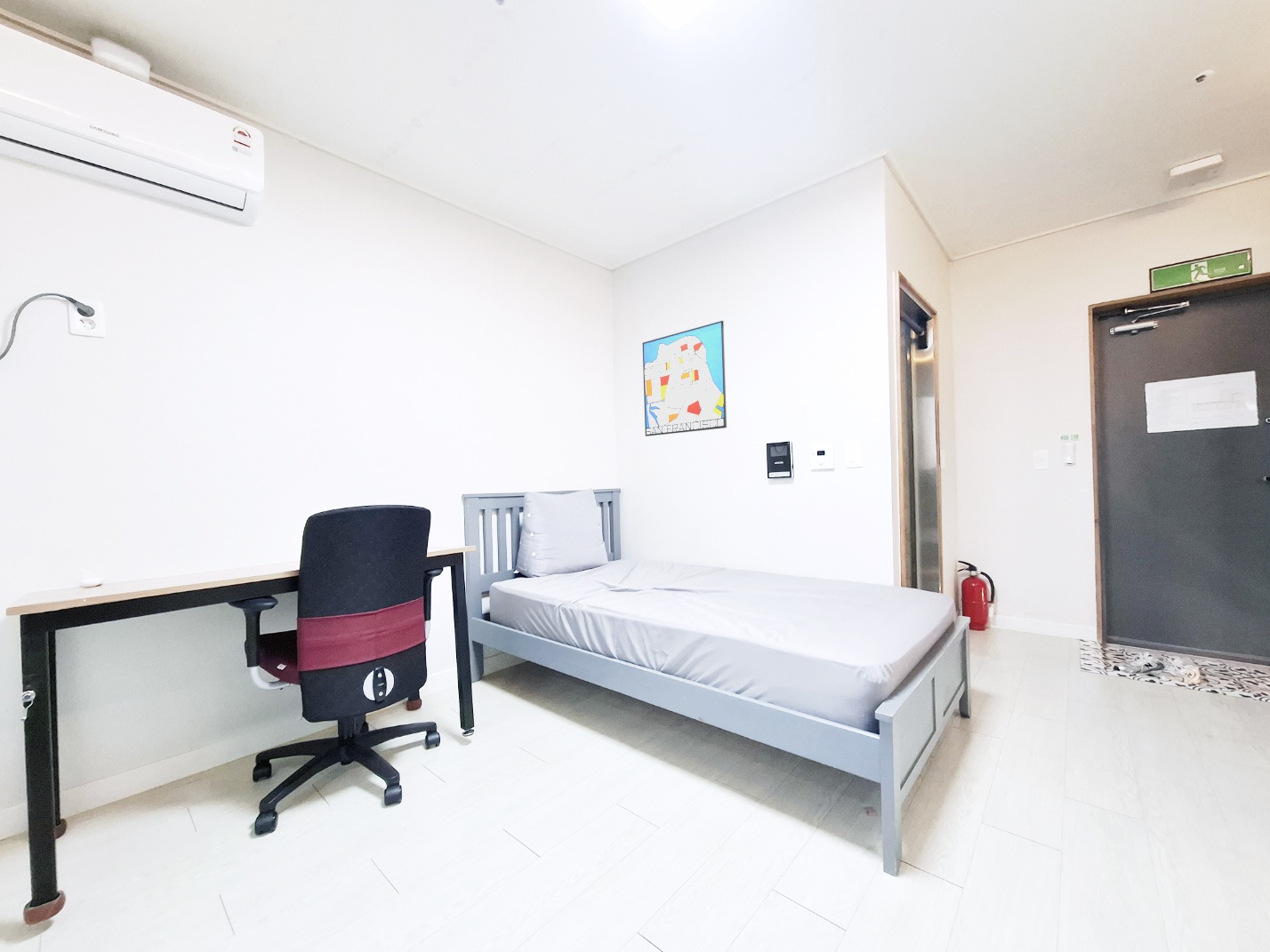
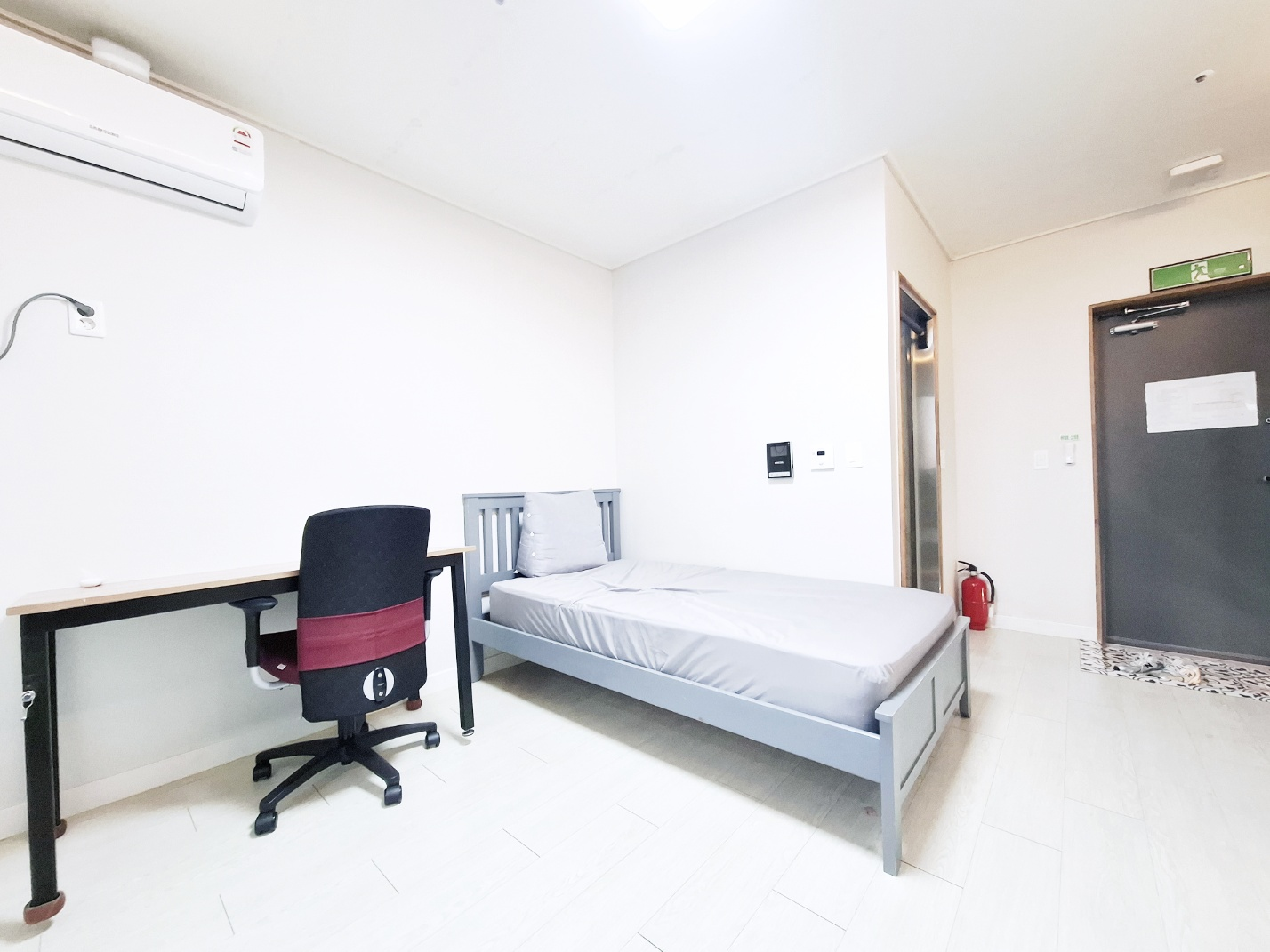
- wall art (681, 382)
